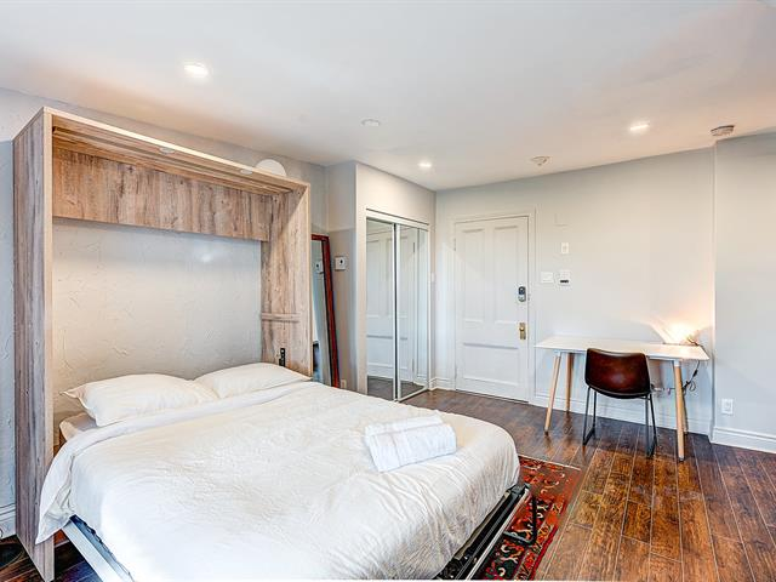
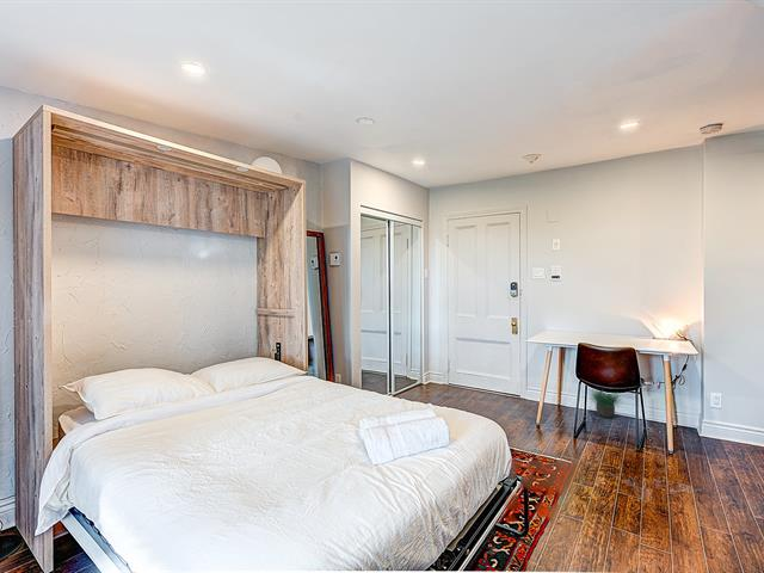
+ potted plant (605, 398)
